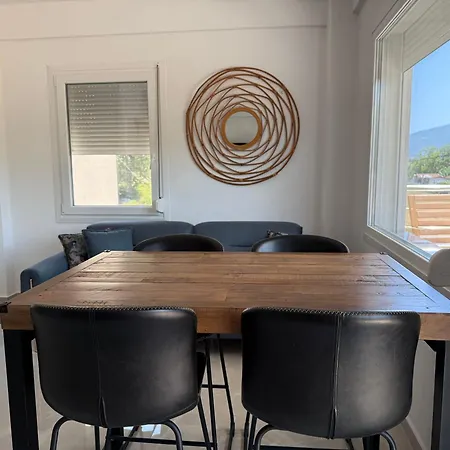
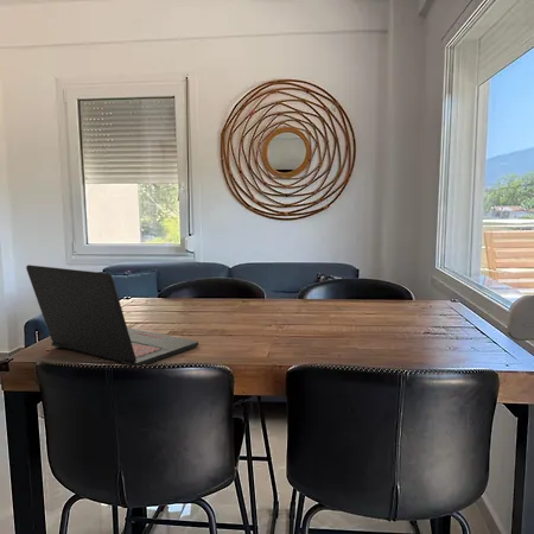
+ laptop (115, 306)
